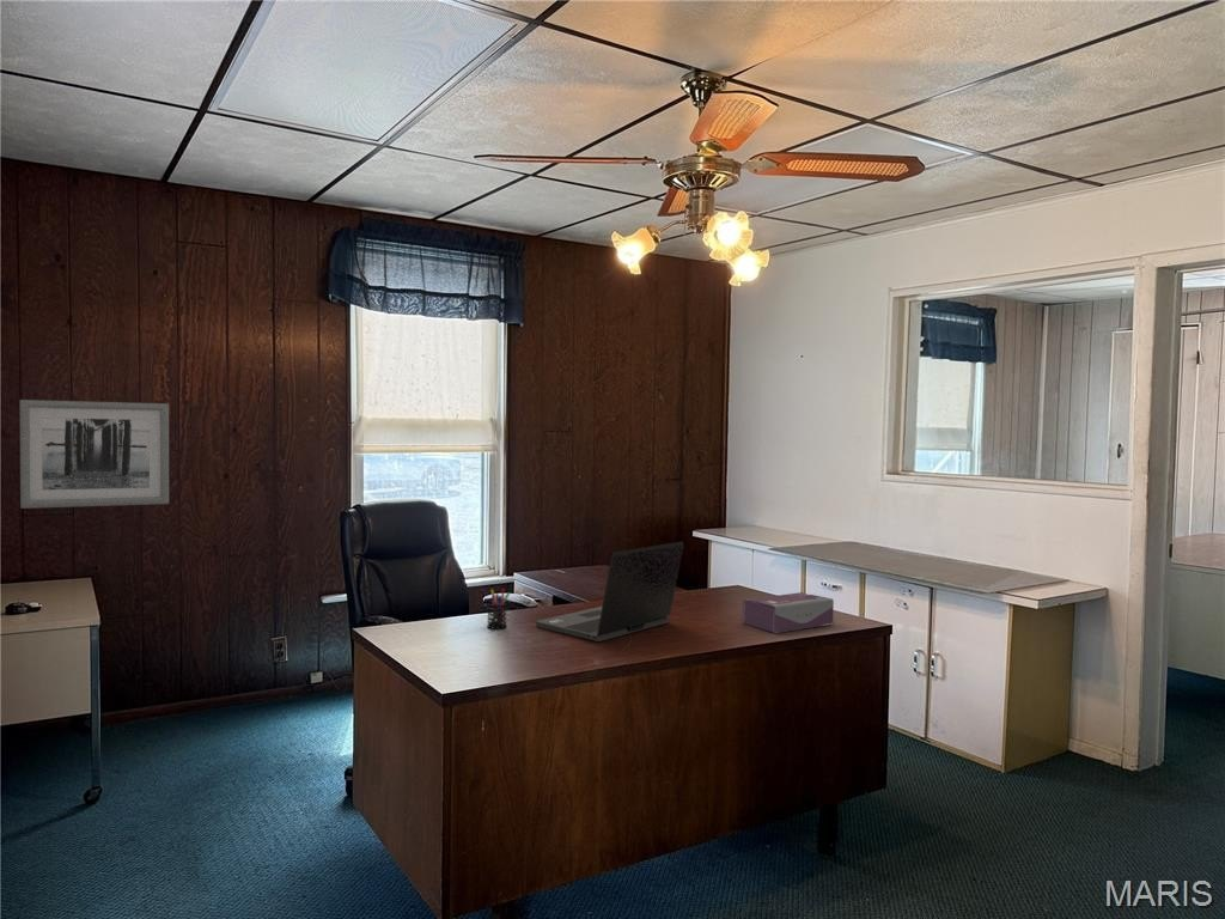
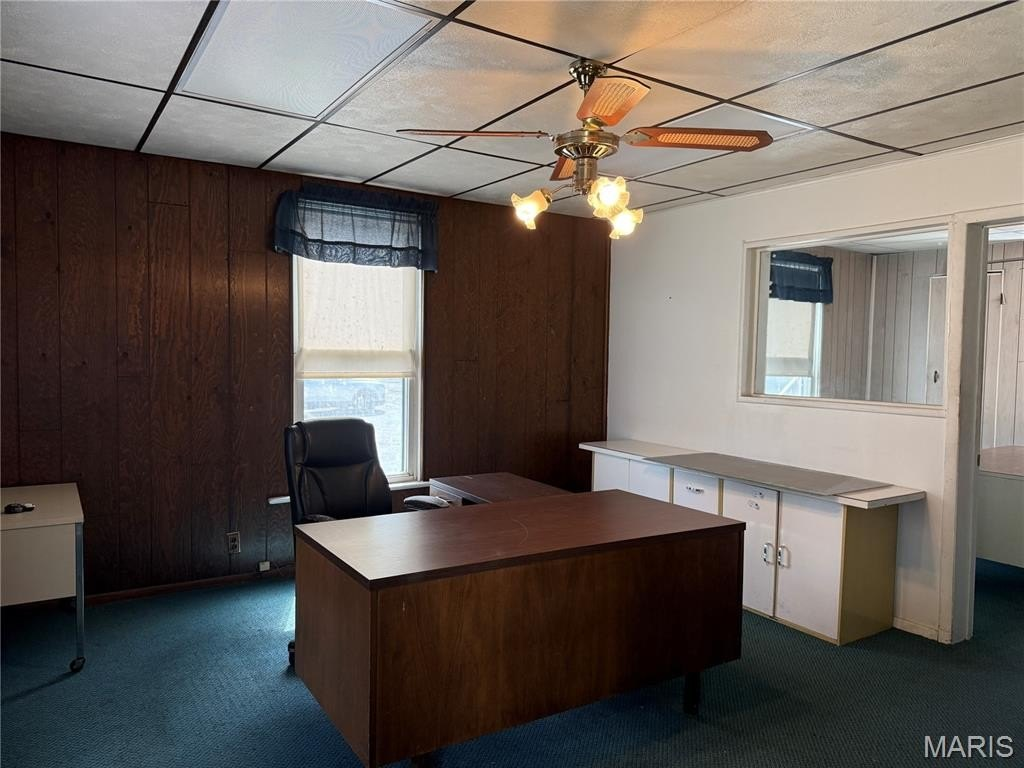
- tissue box (787, 610)
- pen holder (499, 607)
- wall art (97, 454)
- laptop (610, 583)
